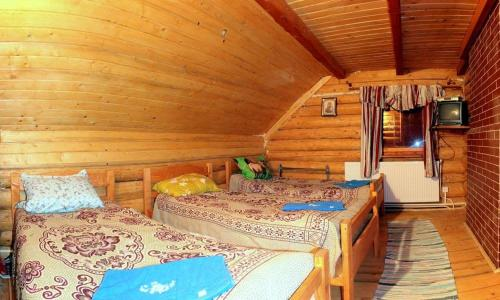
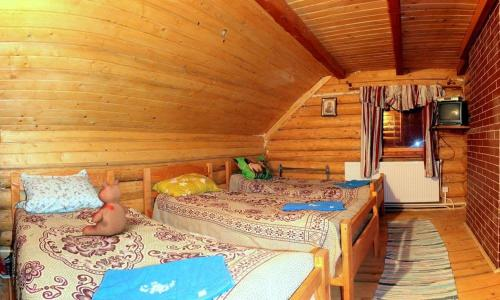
+ teddy bear (104, 206)
